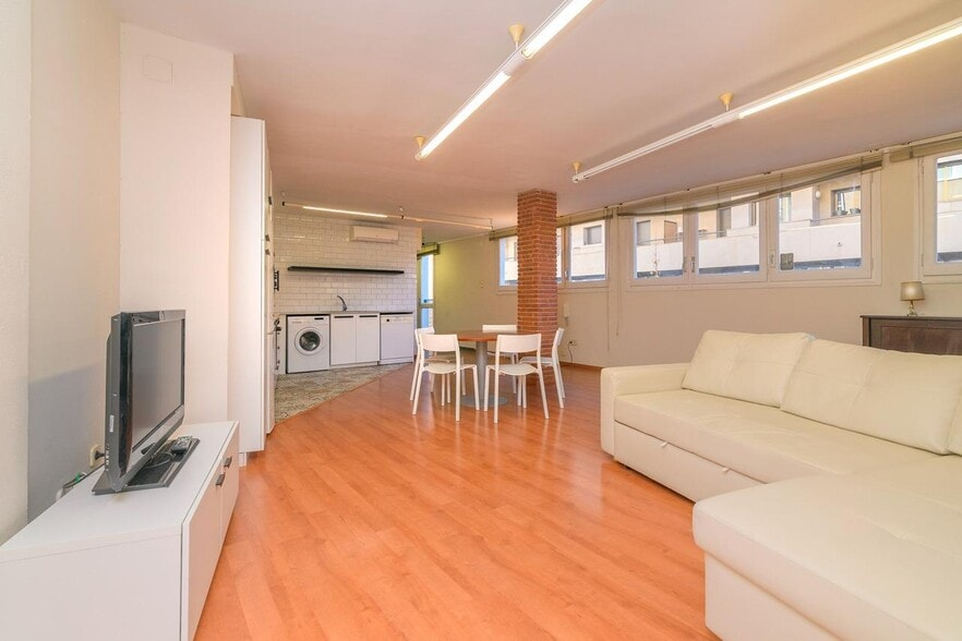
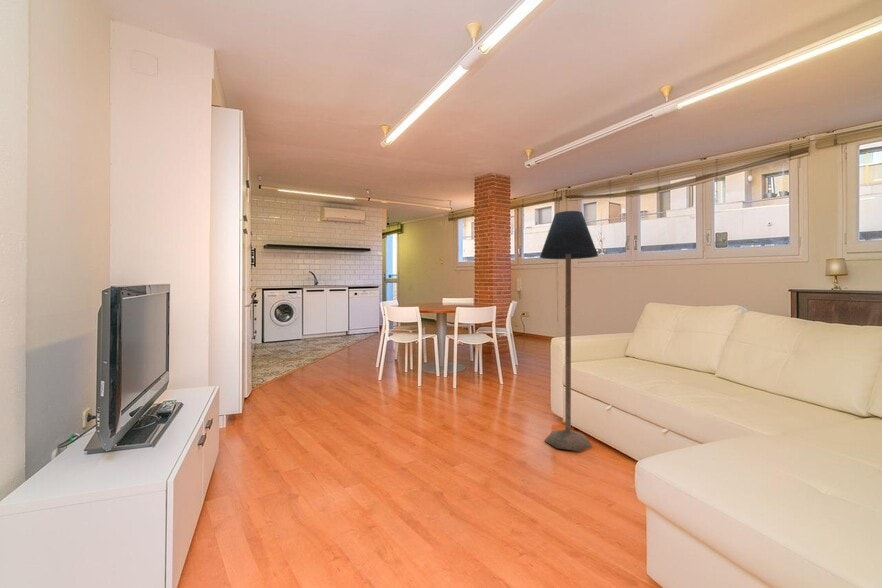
+ floor lamp (568, 327)
